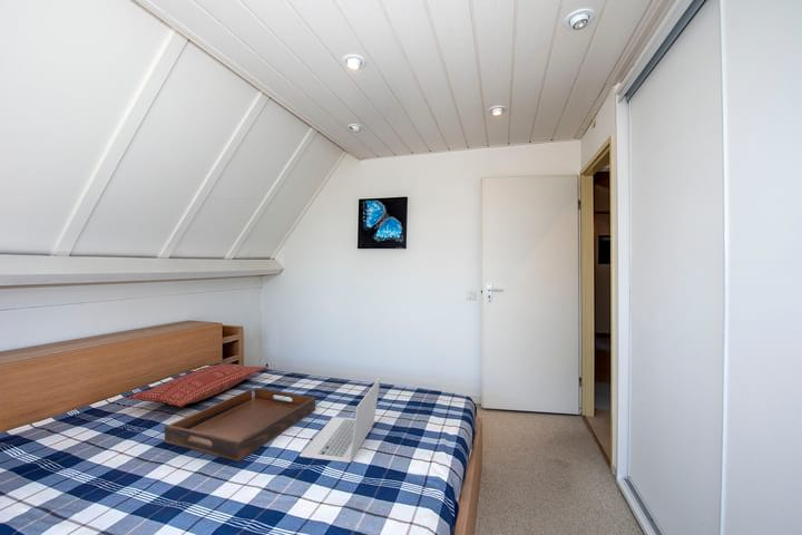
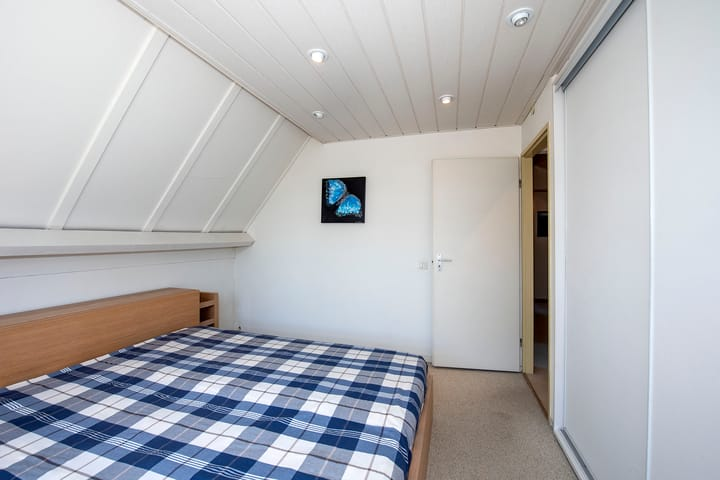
- laptop (343, 418)
- serving tray (247, 417)
- pillow (205, 382)
